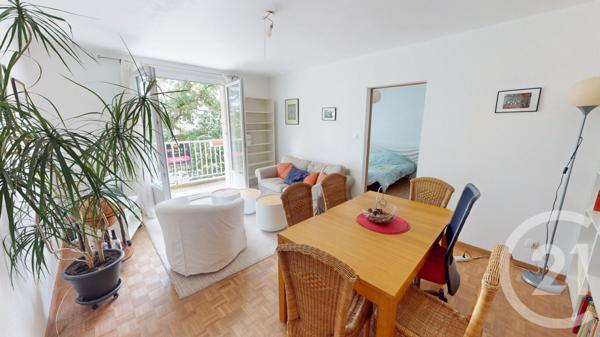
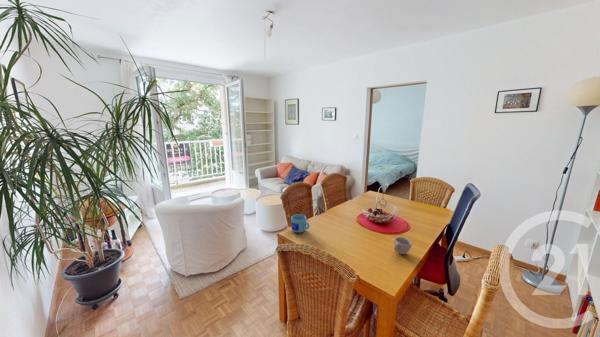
+ mug (300, 224)
+ cup (401, 247)
